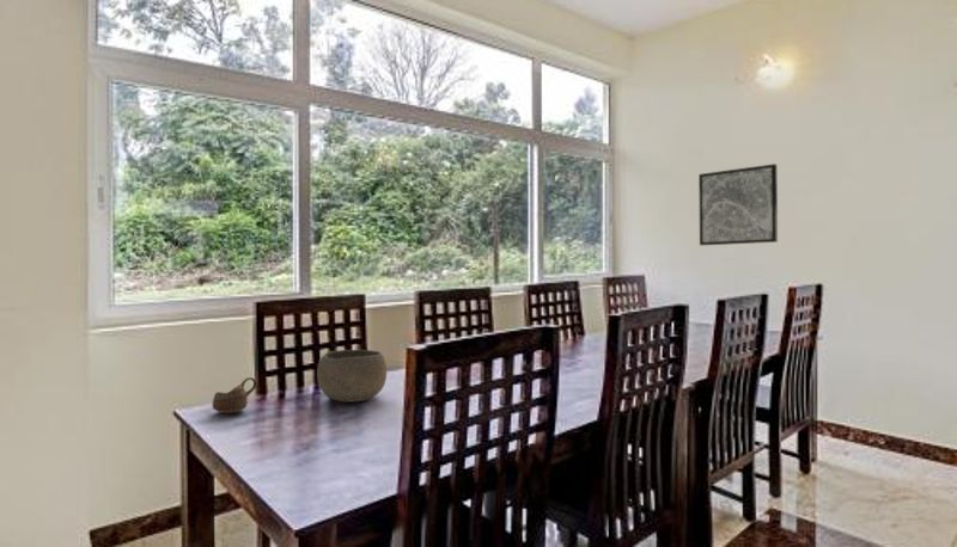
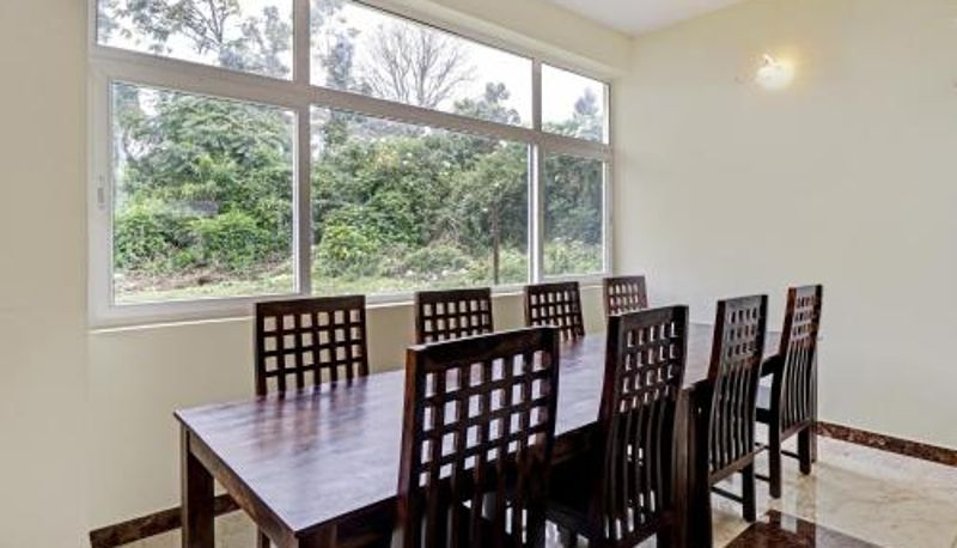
- cup (234, 395)
- wall art (736, 207)
- bowl (352, 376)
